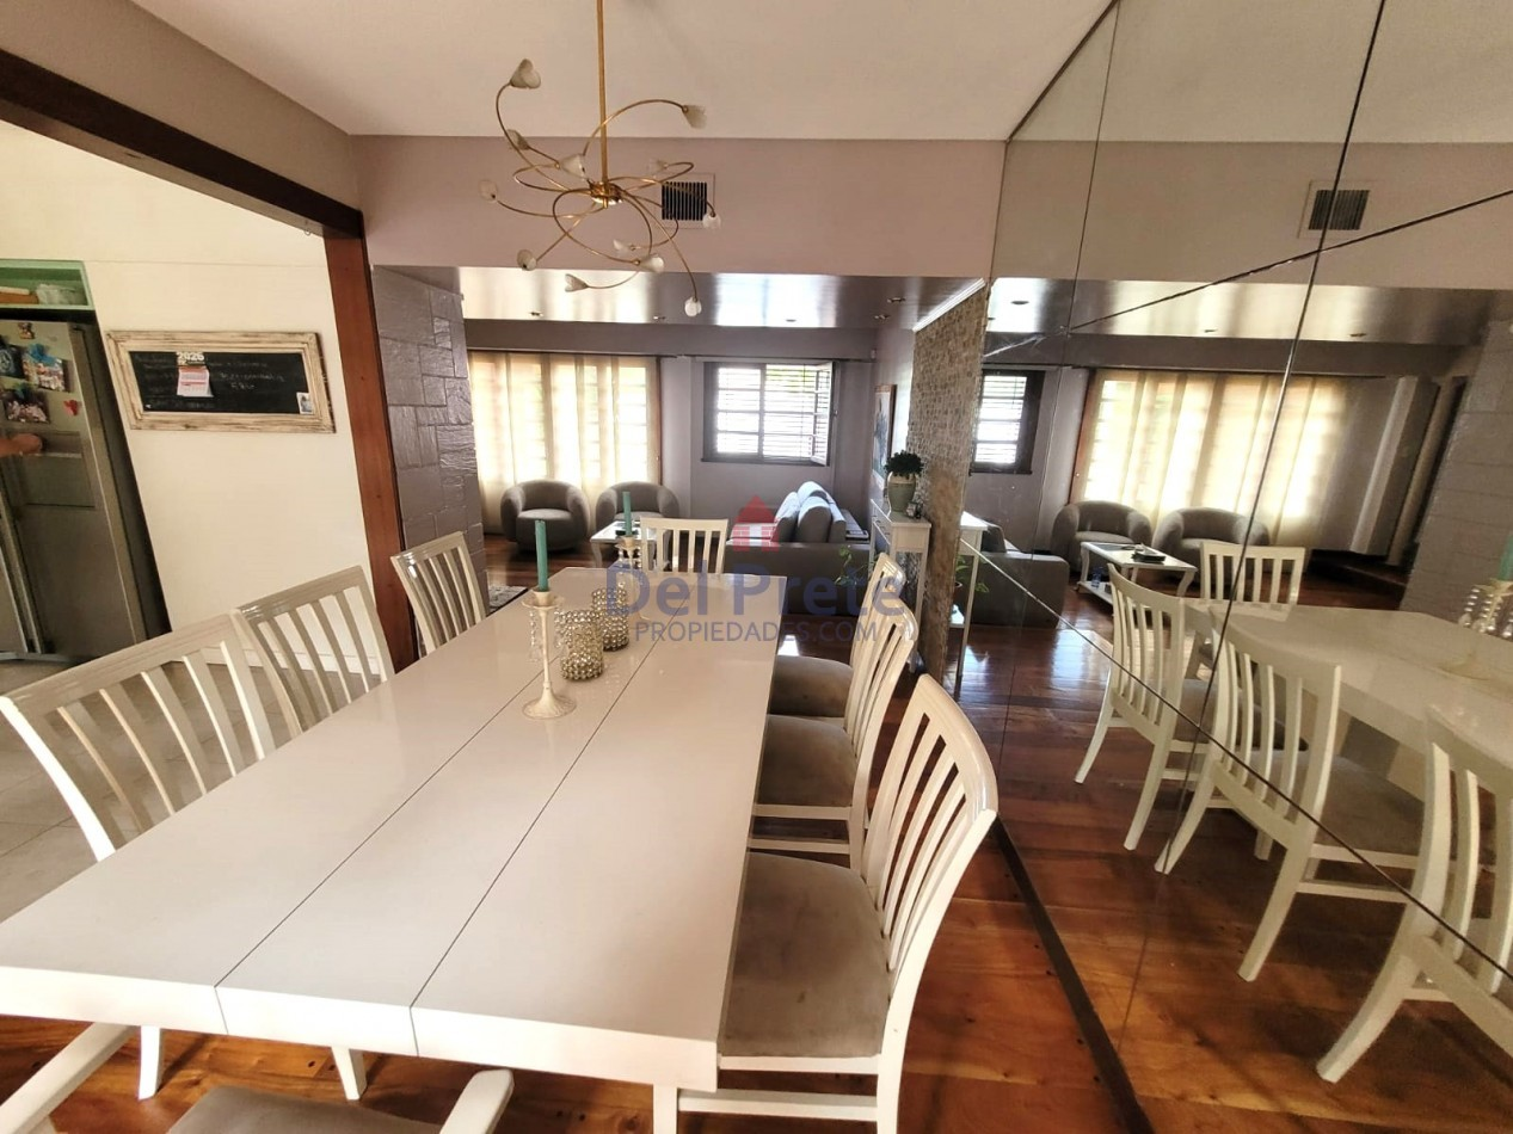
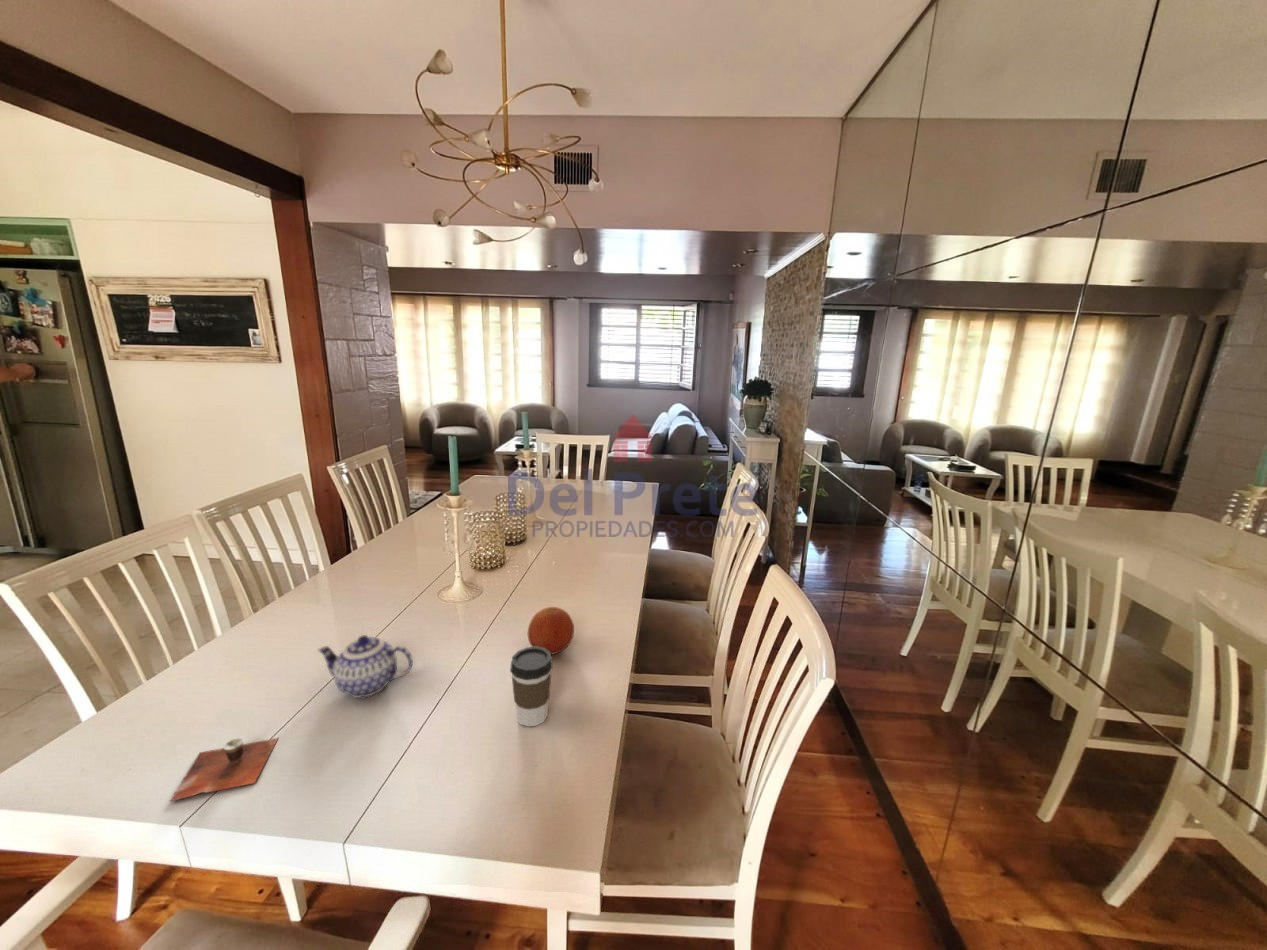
+ fruit (551, 629)
+ cup (225, 758)
+ coffee cup (532, 687)
+ teapot (365, 661)
